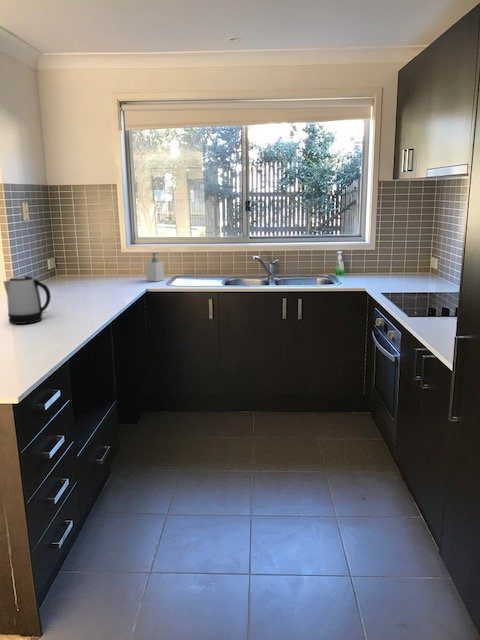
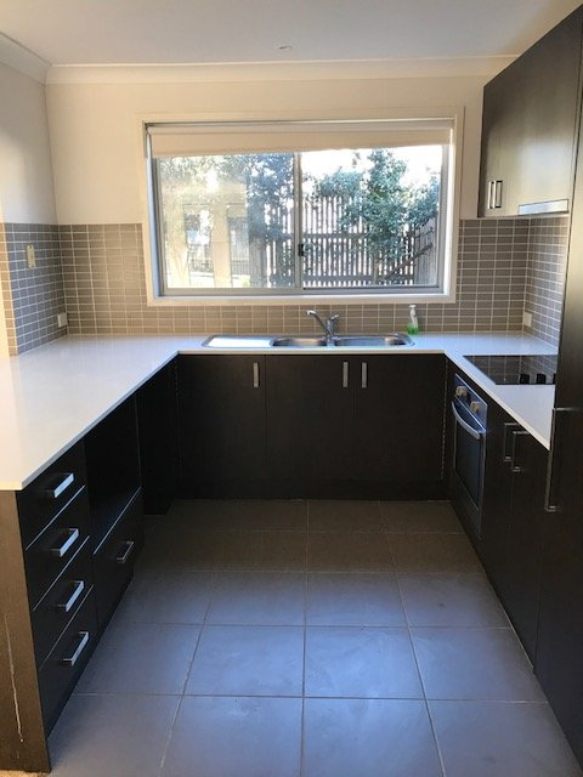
- soap bottle (154, 266)
- kettle (28, 298)
